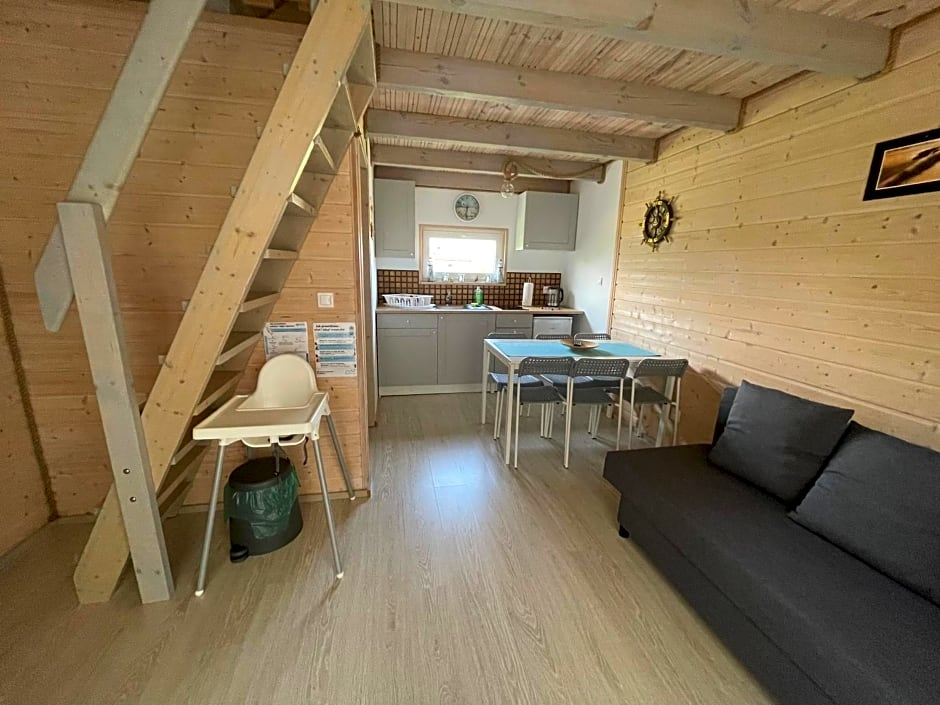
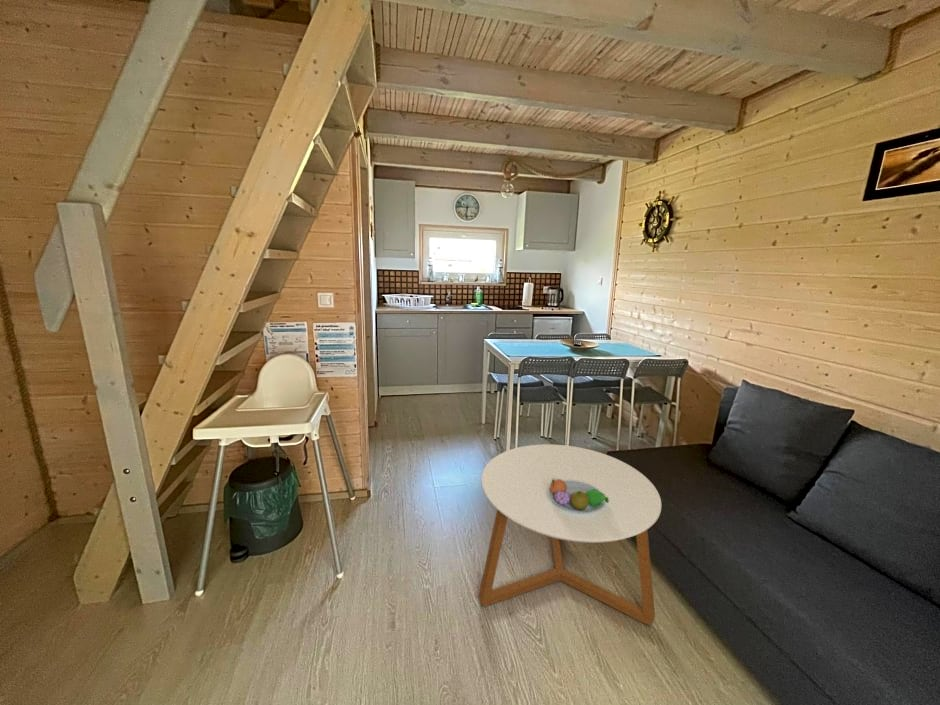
+ fruit bowl (578, 491)
+ coffee table (560, 532)
